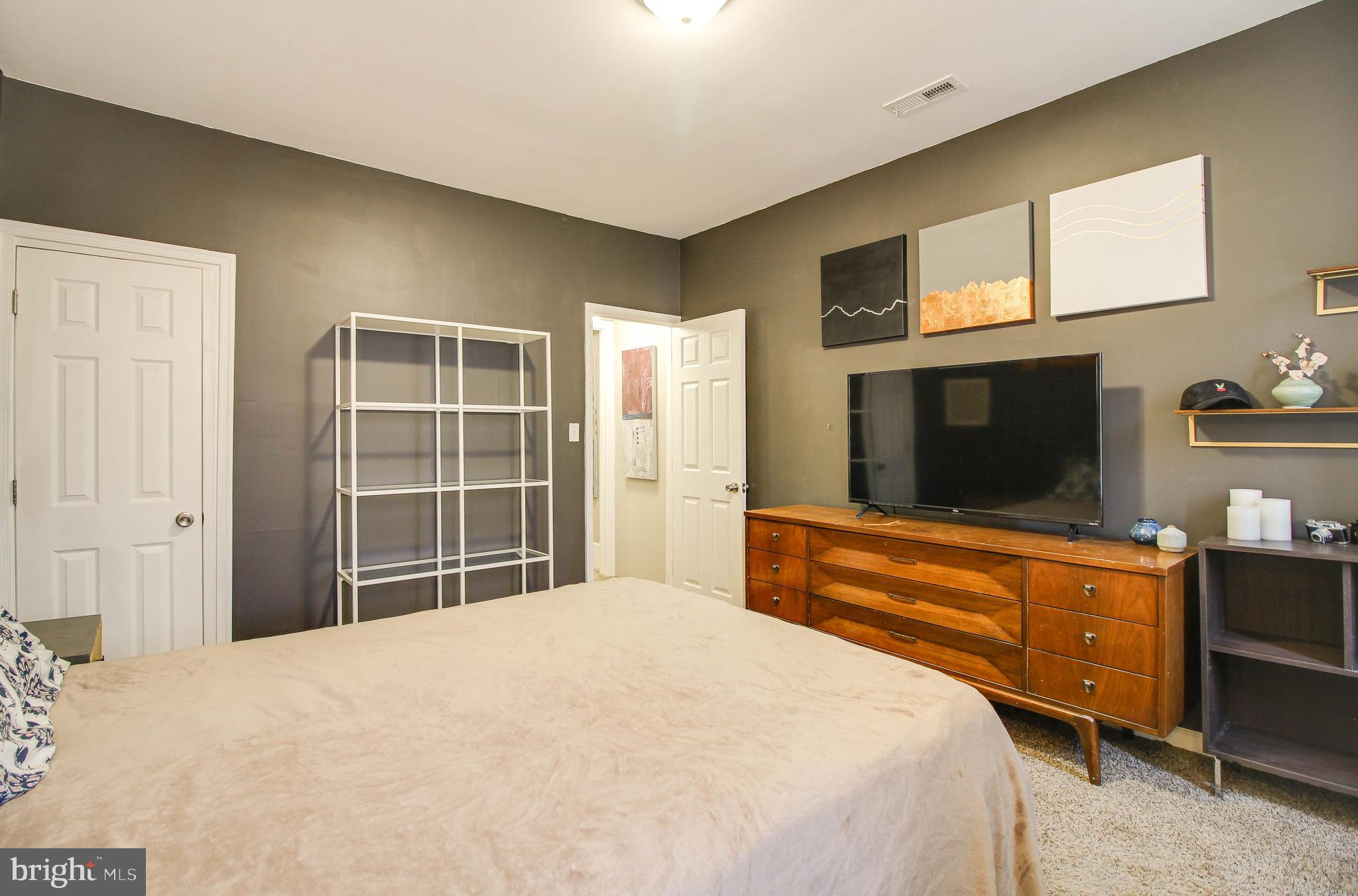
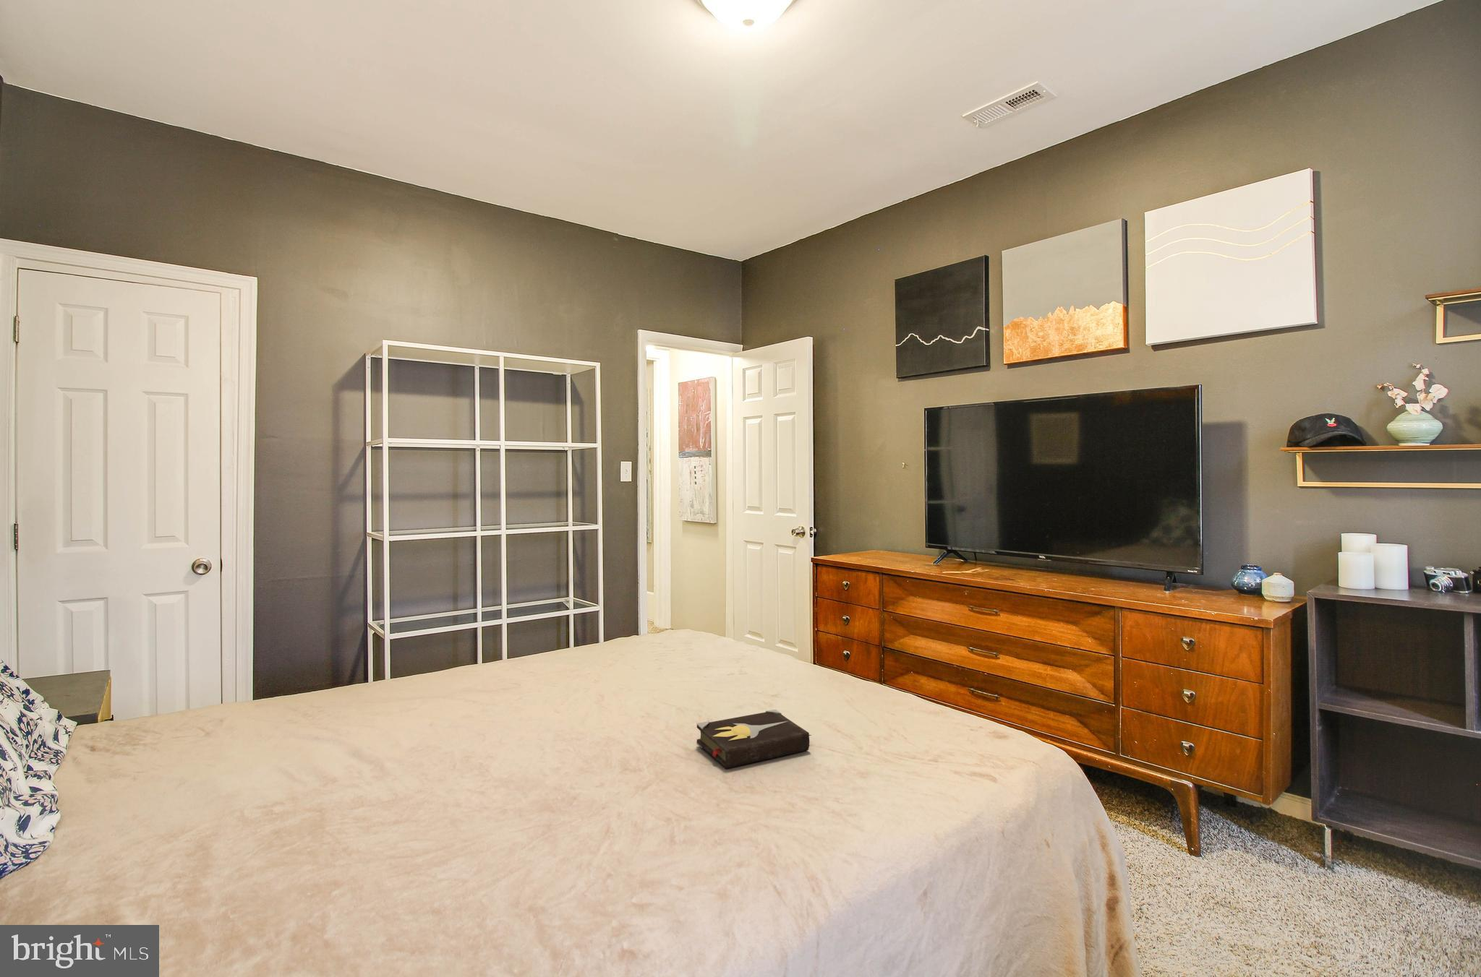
+ hardback book (752, 736)
